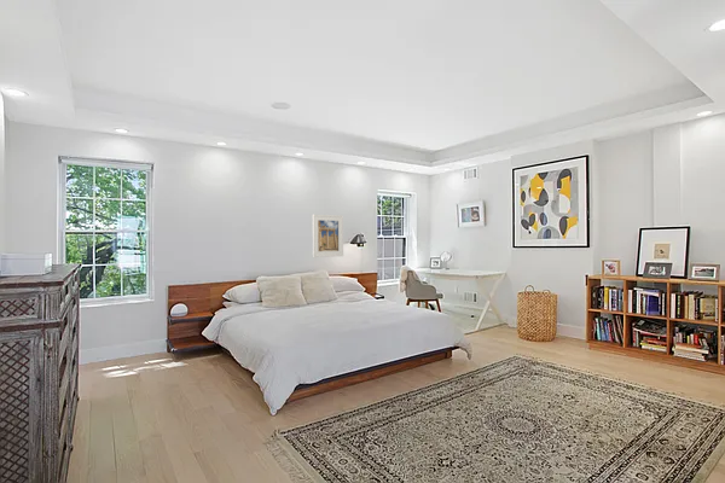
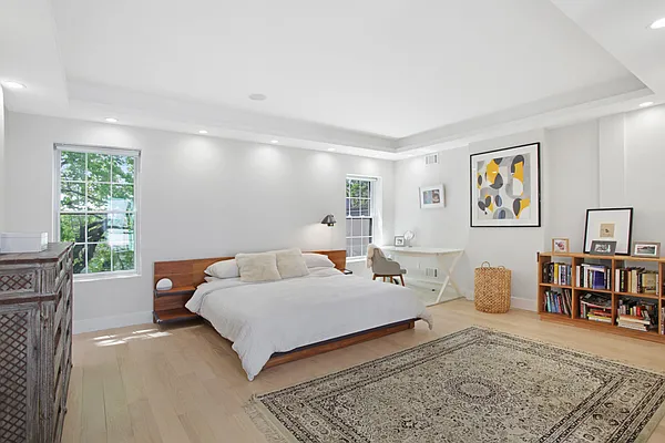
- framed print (327, 235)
